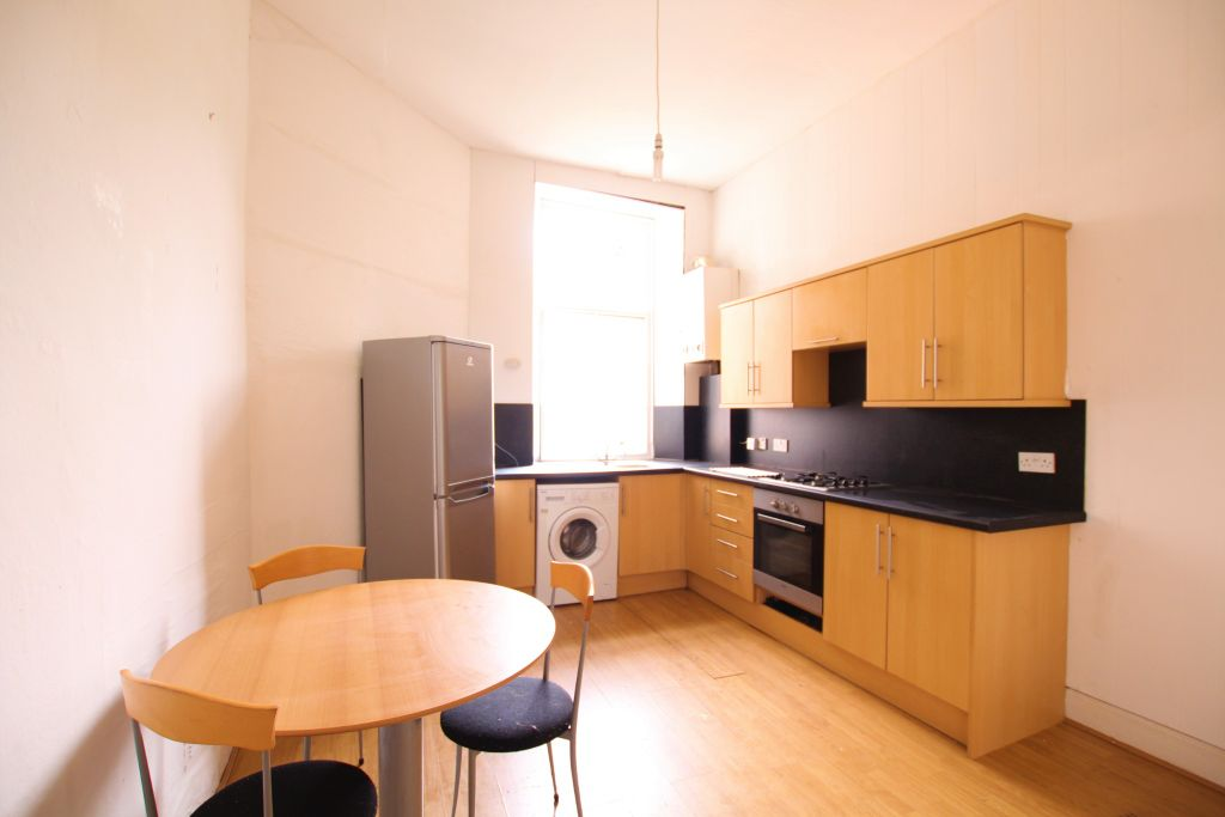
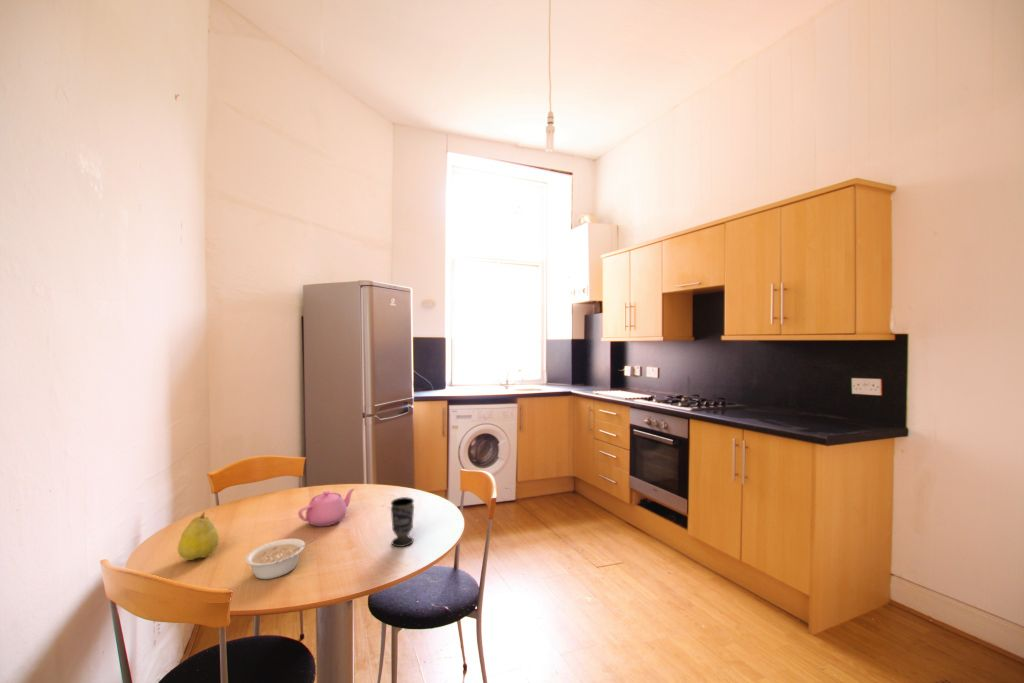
+ cup (402, 521)
+ fruit (198, 535)
+ teapot (328, 505)
+ legume (278, 557)
